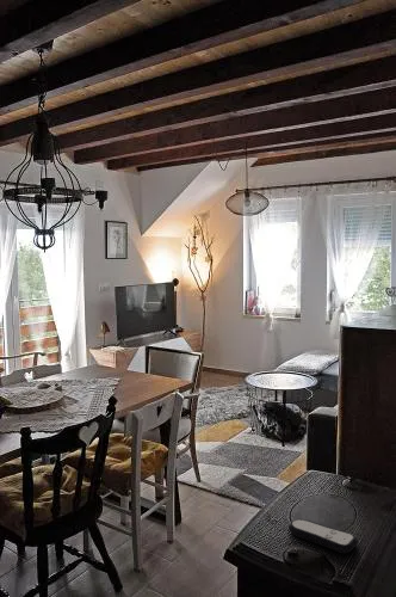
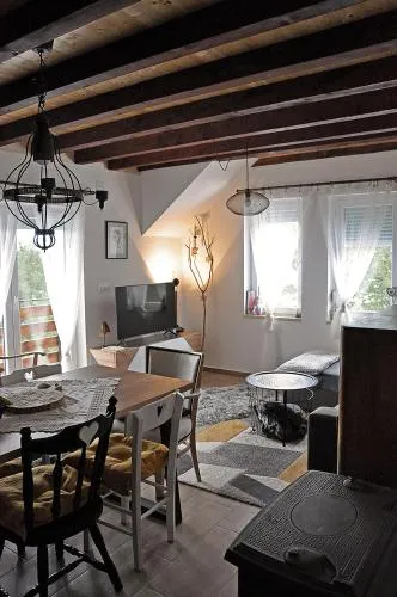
- remote control (321, 534)
